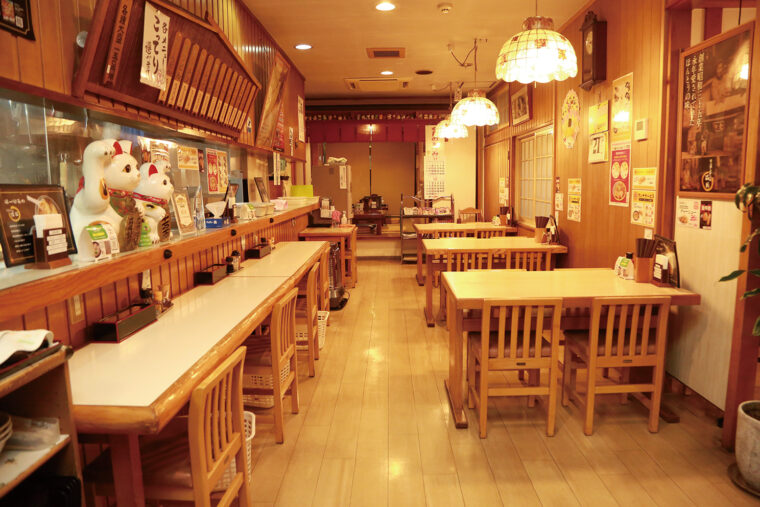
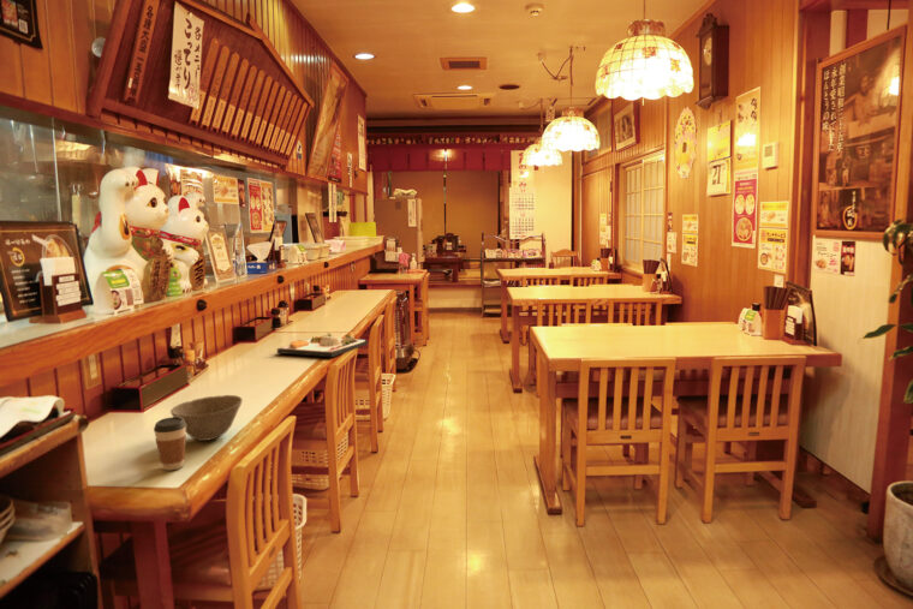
+ bowl (208, 420)
+ dinner plate (323, 341)
+ coffee cup (171, 443)
